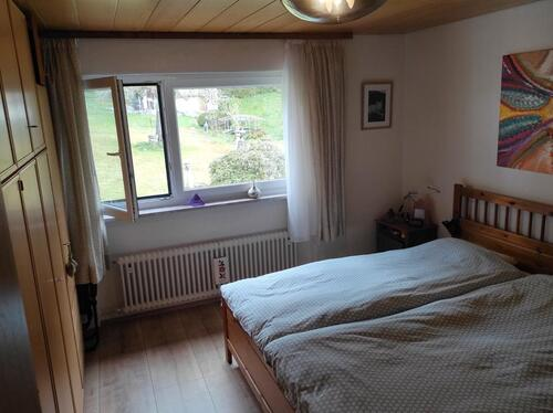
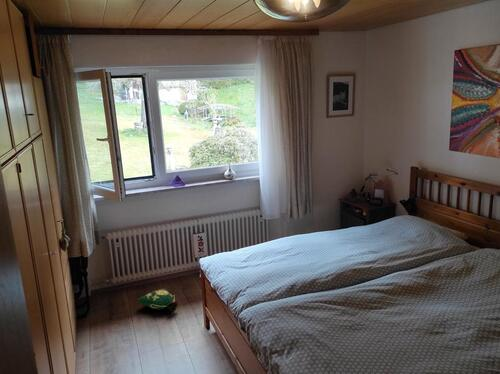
+ bag (161, 300)
